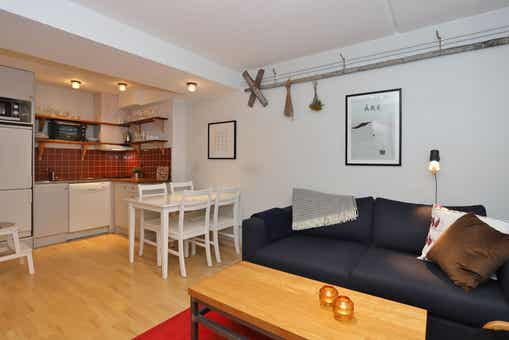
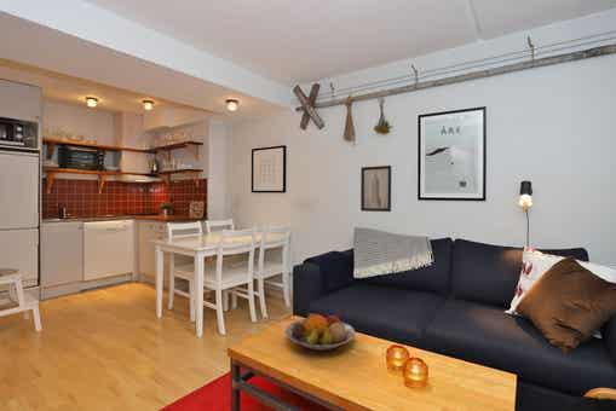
+ fruit bowl (319, 328)
+ wall art (375, 189)
